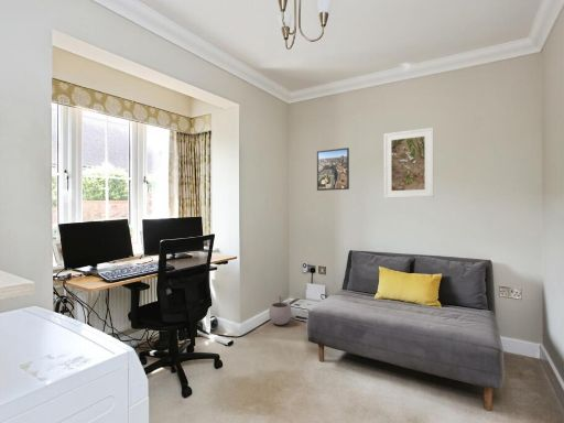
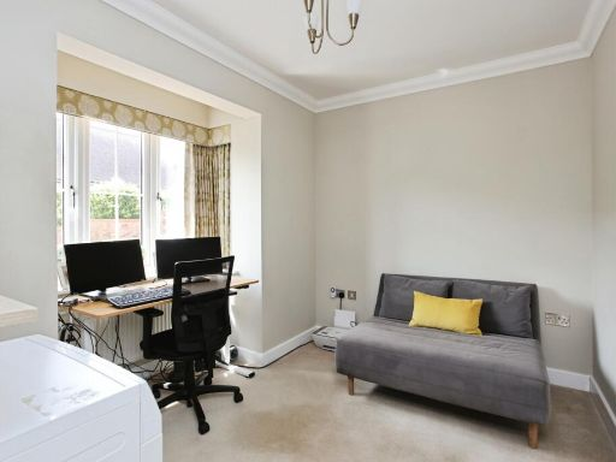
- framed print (408, 164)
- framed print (332, 170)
- plant pot (280, 310)
